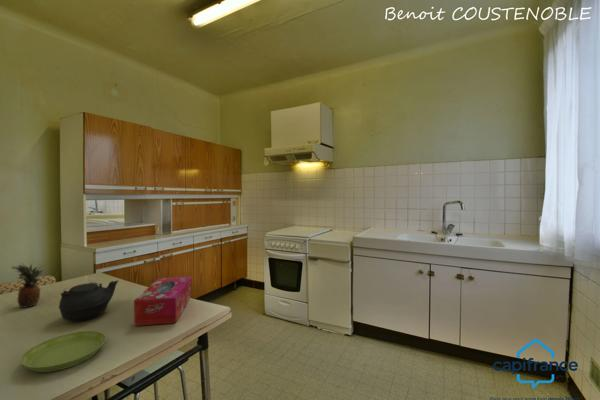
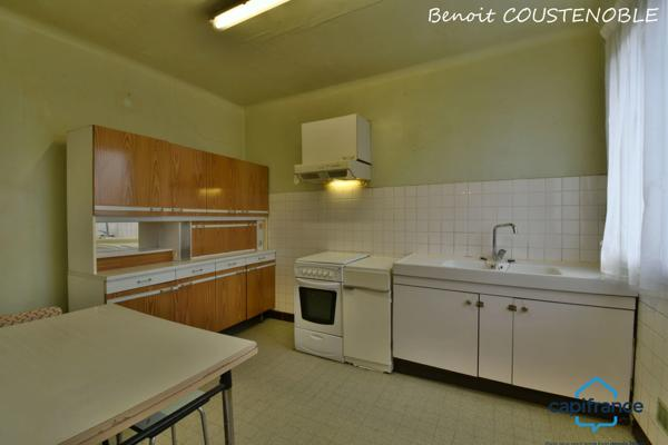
- fruit (28, 283)
- tissue box (166, 298)
- teapot (90, 300)
- saucer (66, 351)
